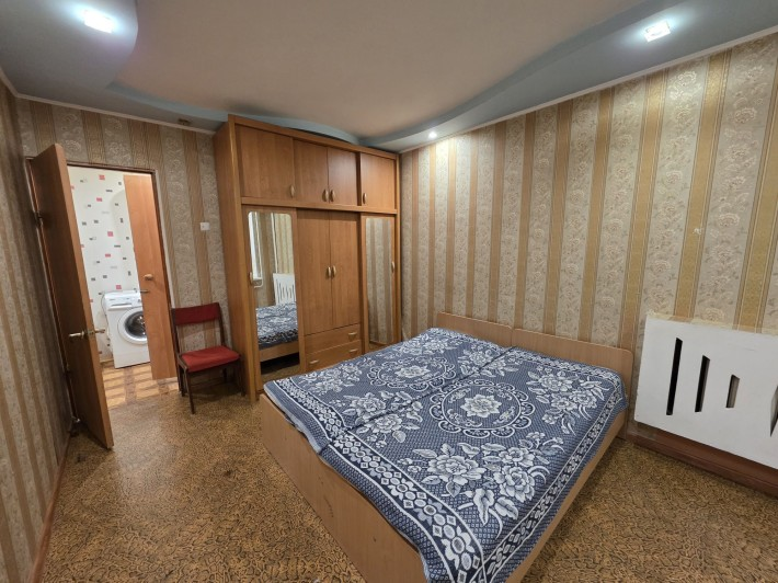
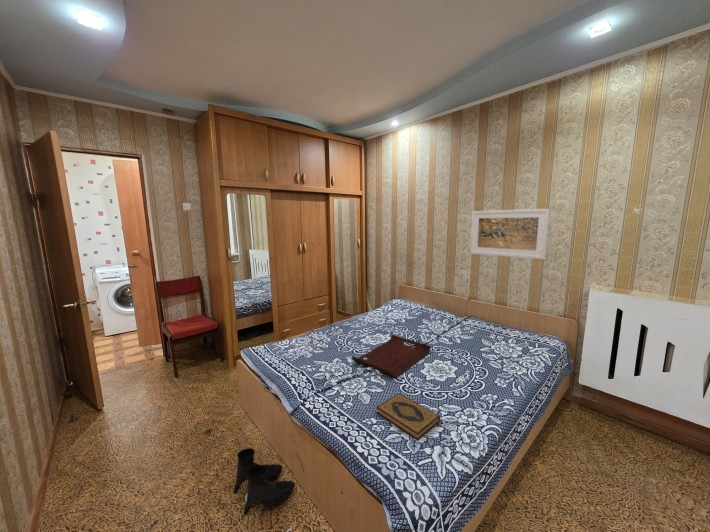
+ hardback book (407, 414)
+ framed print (505, 233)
+ serving tray (392, 354)
+ boots (263, 472)
